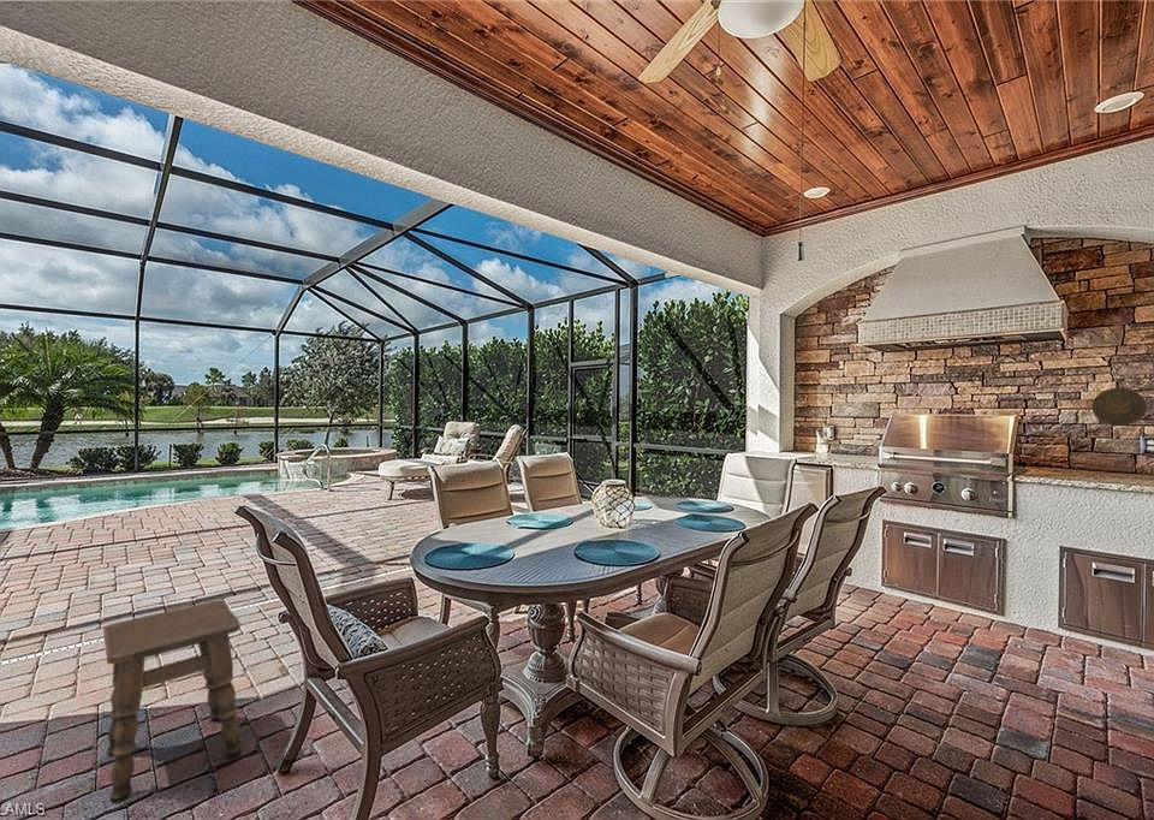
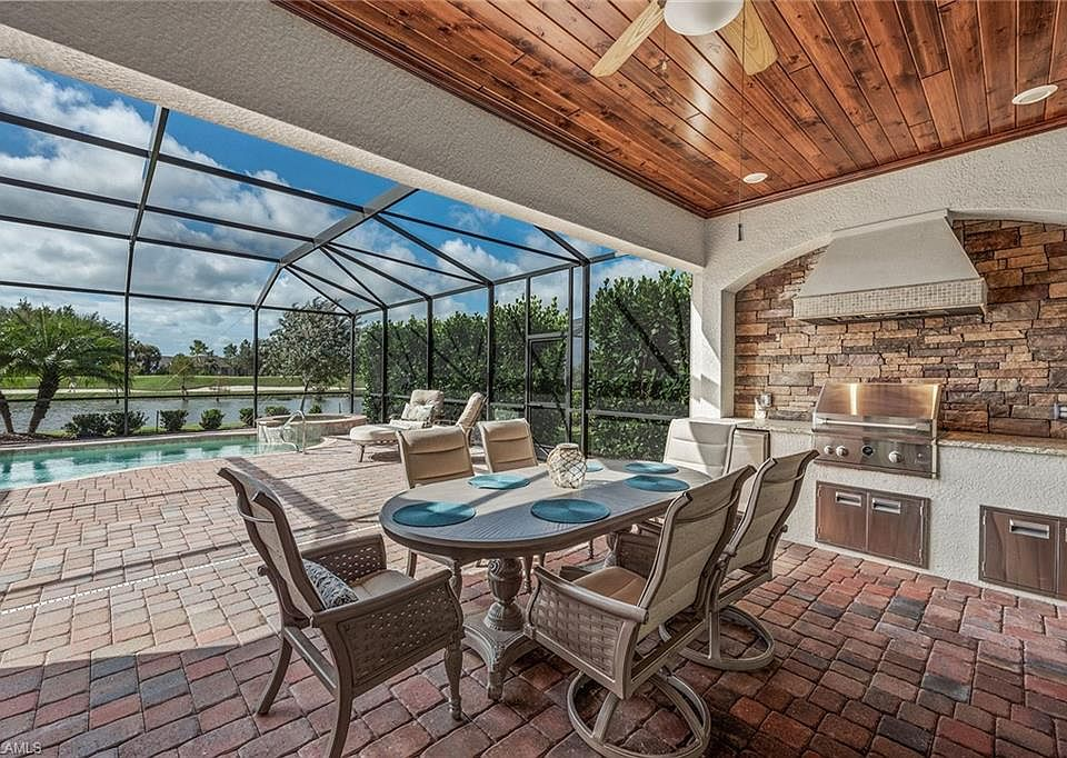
- decorative plate (1118, 406)
- side table (171, 679)
